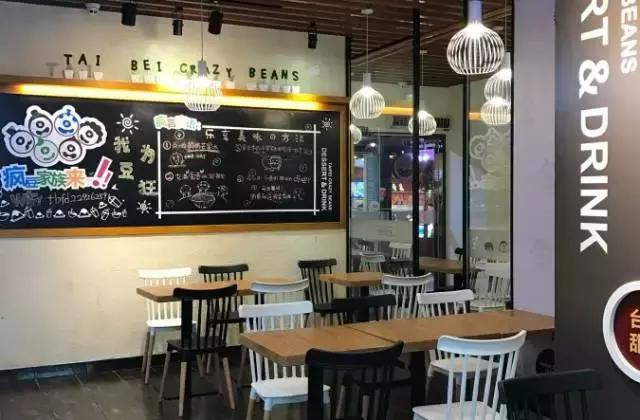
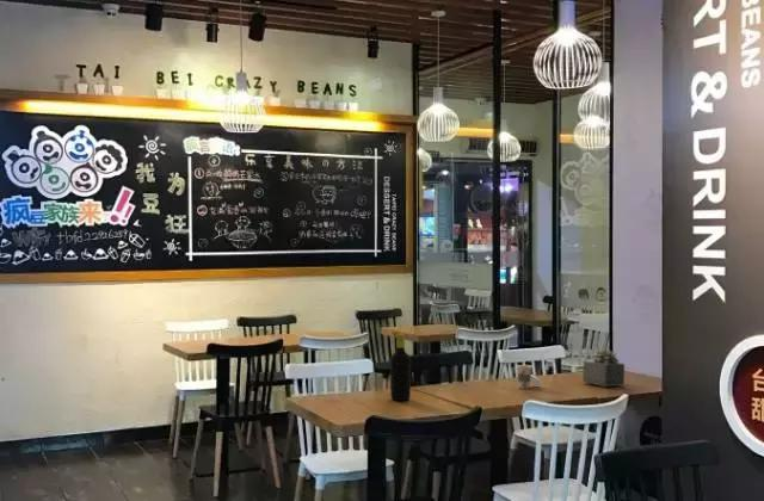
+ cup (528, 376)
+ bottle (400, 366)
+ succulent plant (603, 366)
